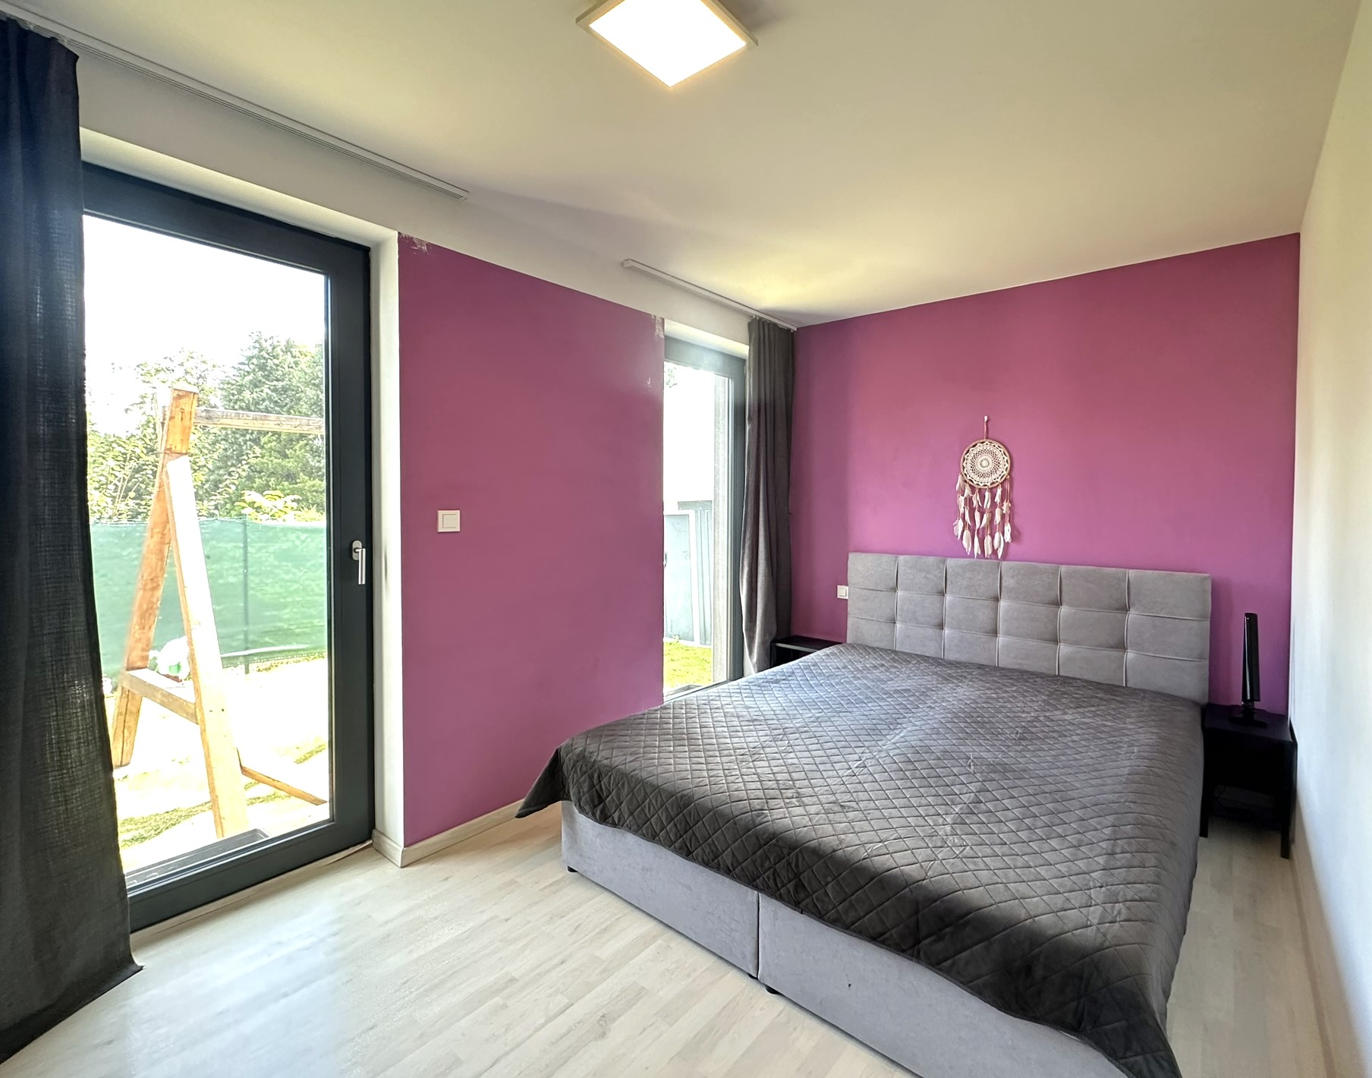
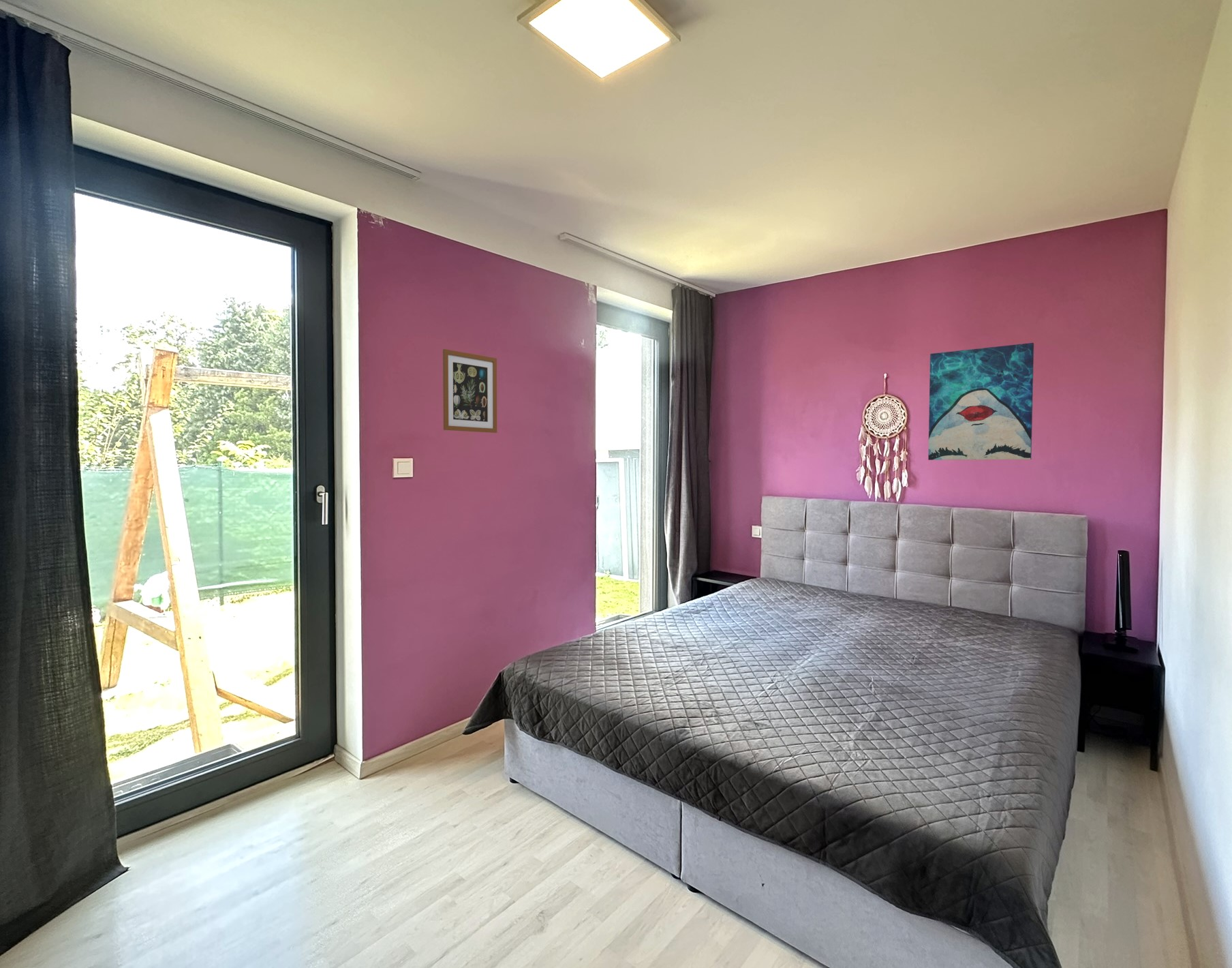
+ wall art (979, 404)
+ wall art (471, 393)
